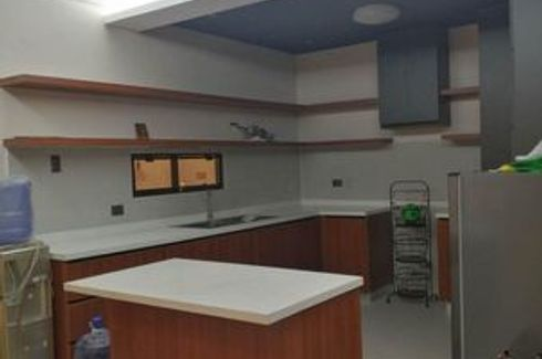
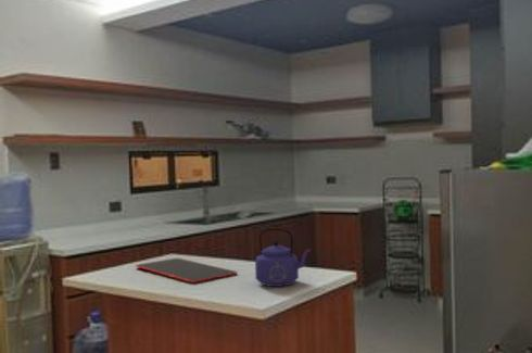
+ kettle (282, 255)
+ cutting board (183, 269)
